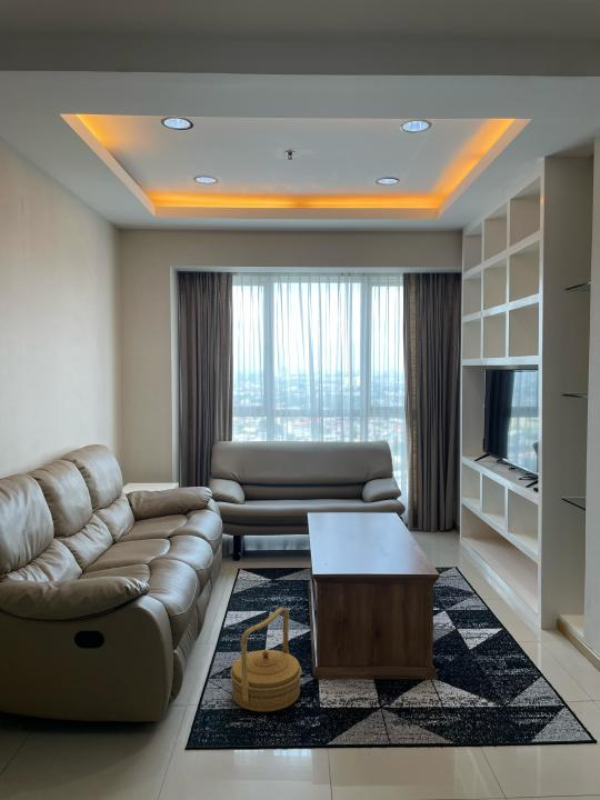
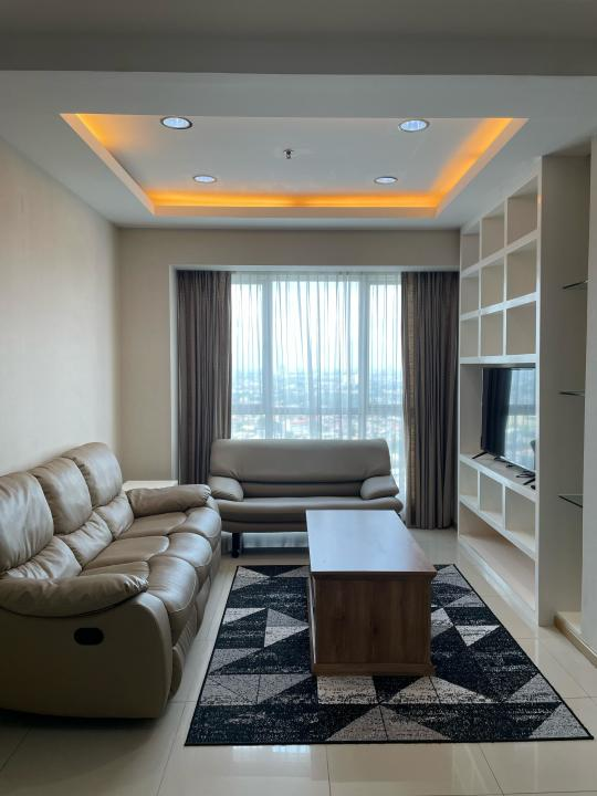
- basket (266, 656)
